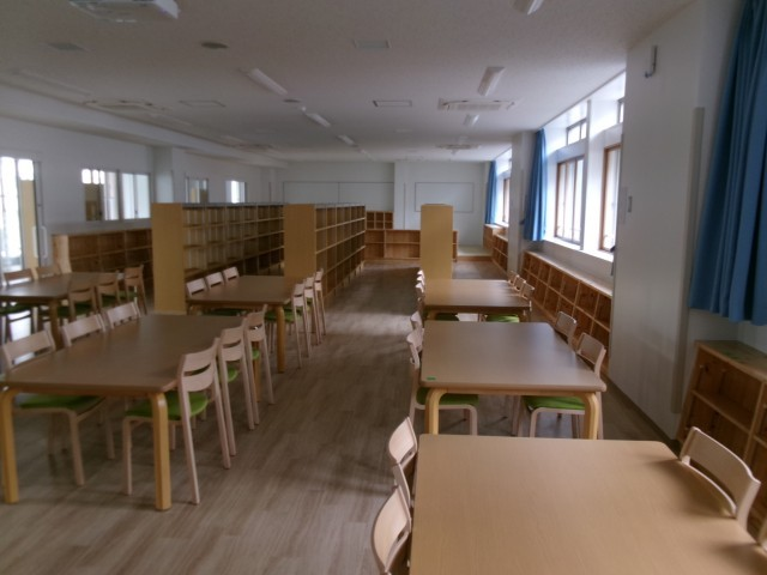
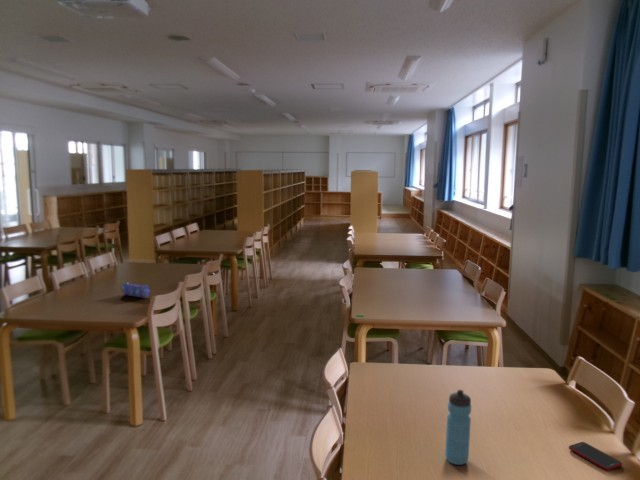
+ water bottle (458, 425)
+ cell phone (594, 455)
+ pencil case (135, 289)
